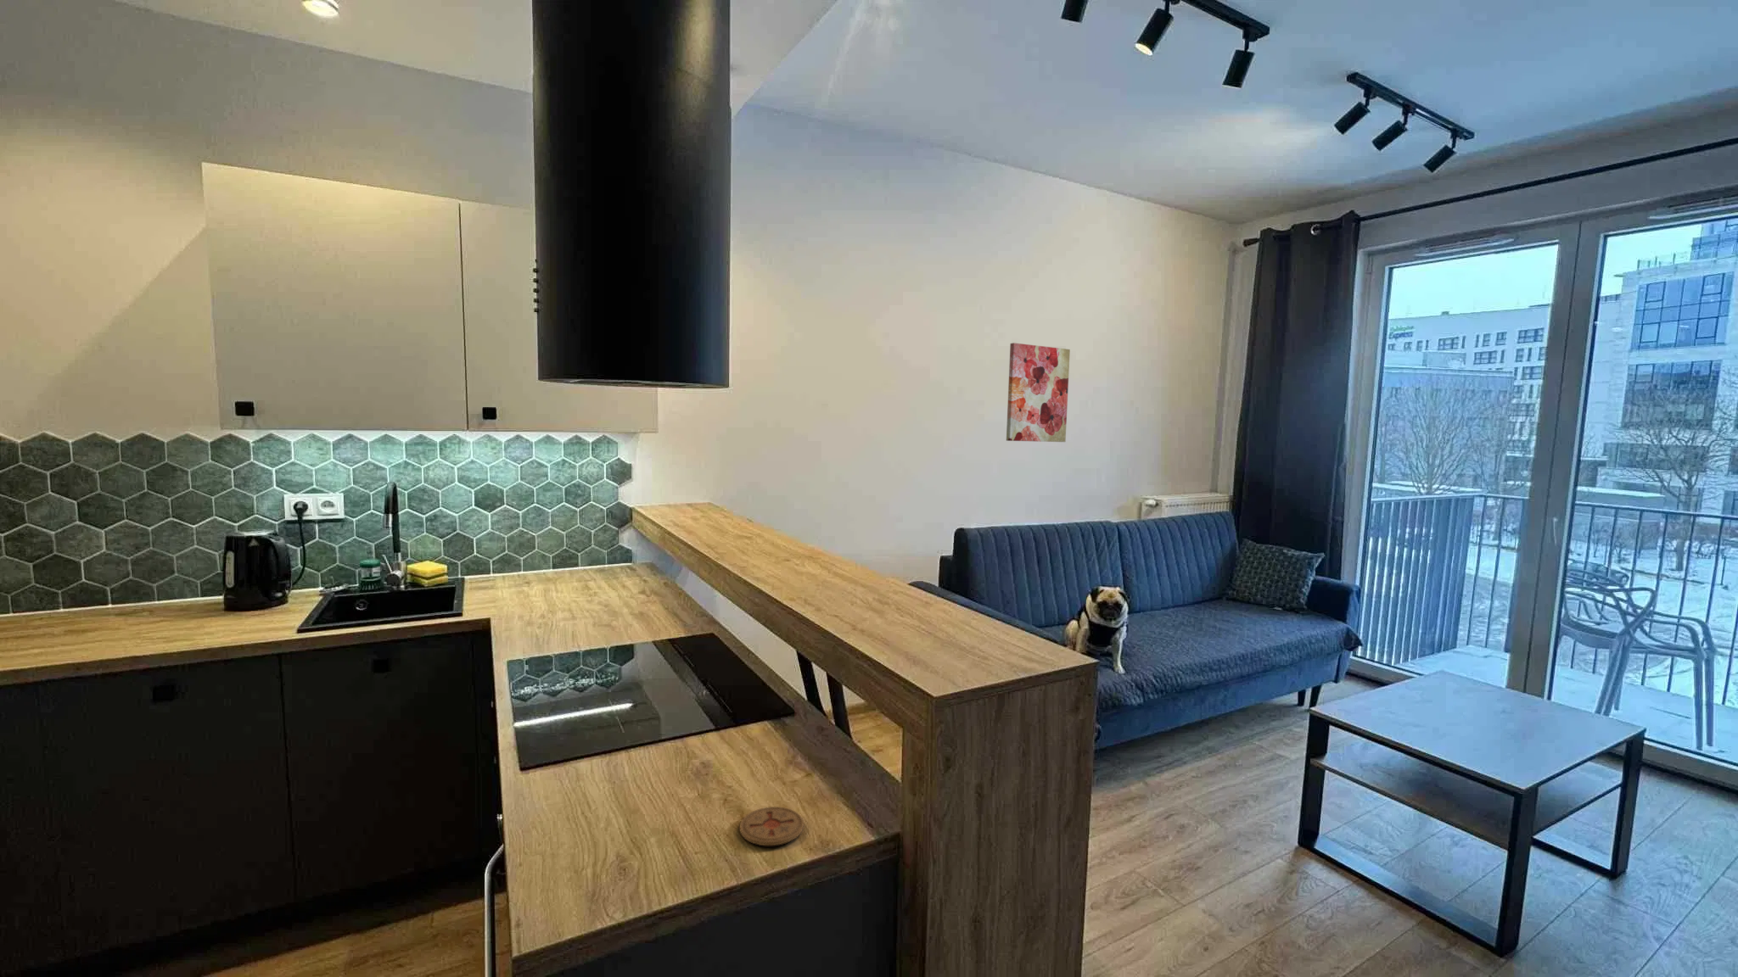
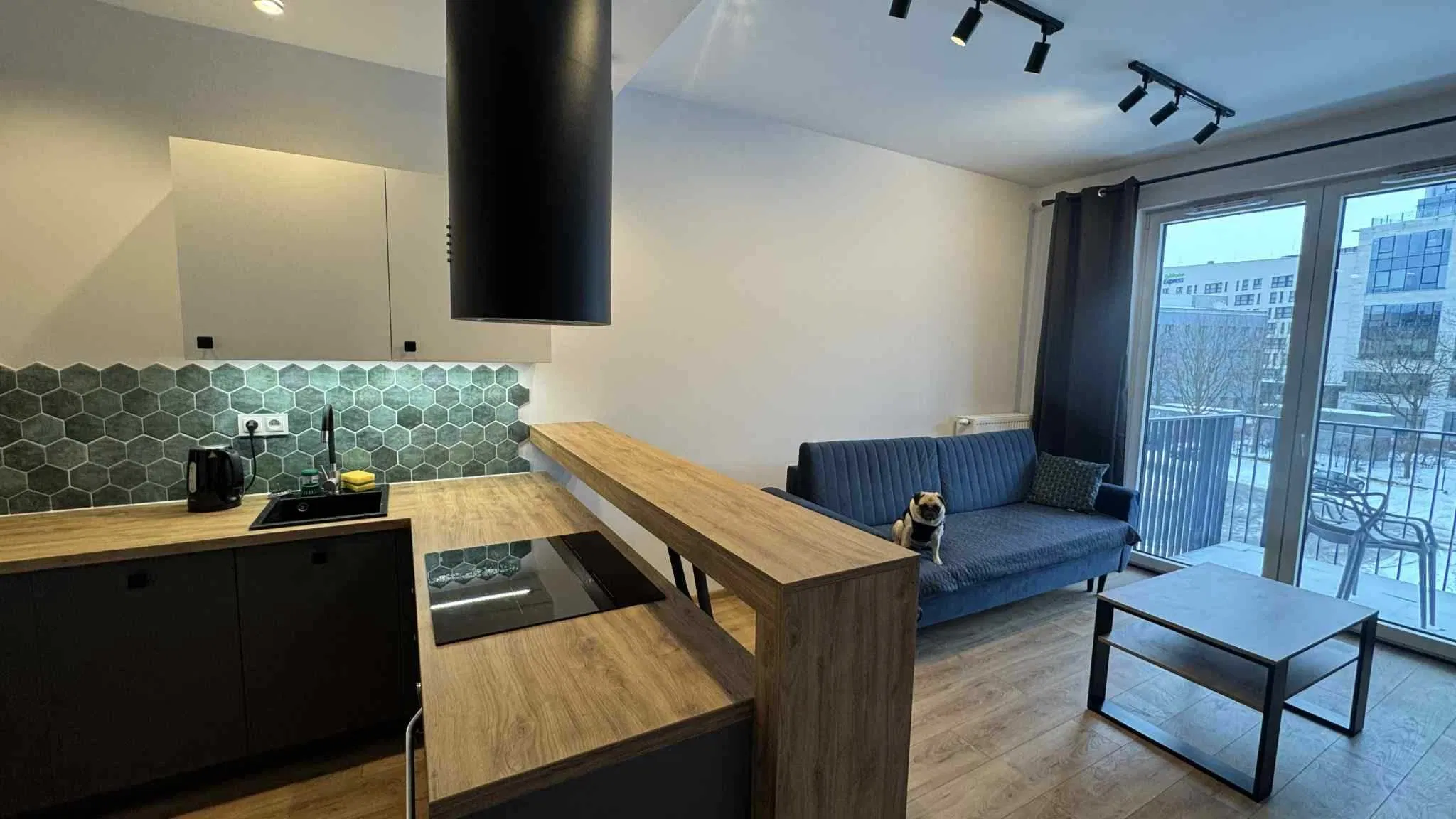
- wall art (1037, 394)
- coaster (771, 825)
